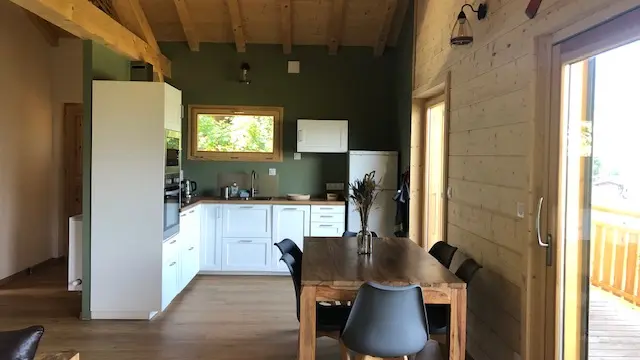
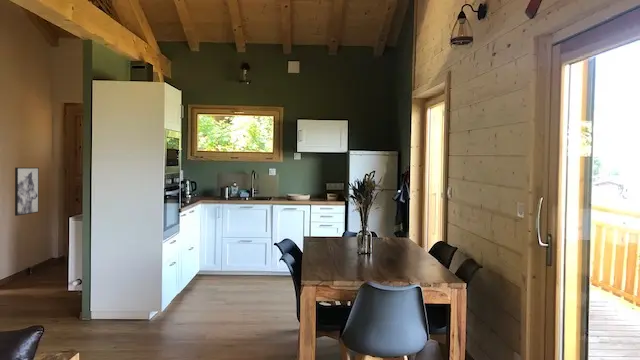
+ wall art (27, 190)
